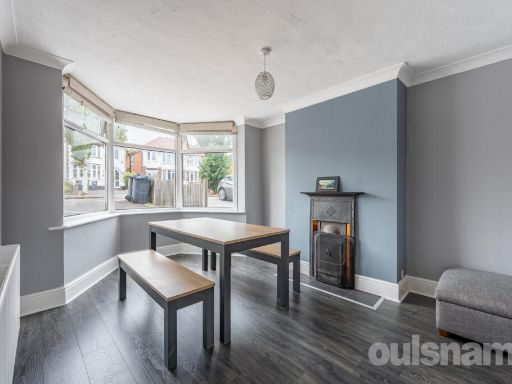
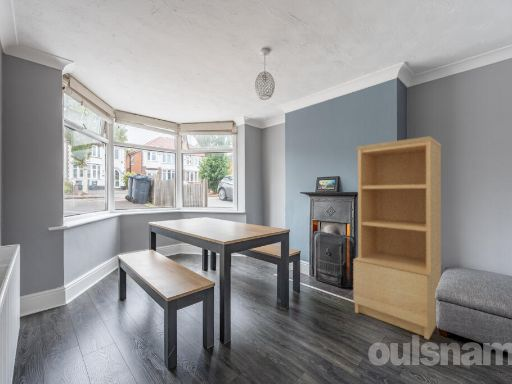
+ bookcase (396, 229)
